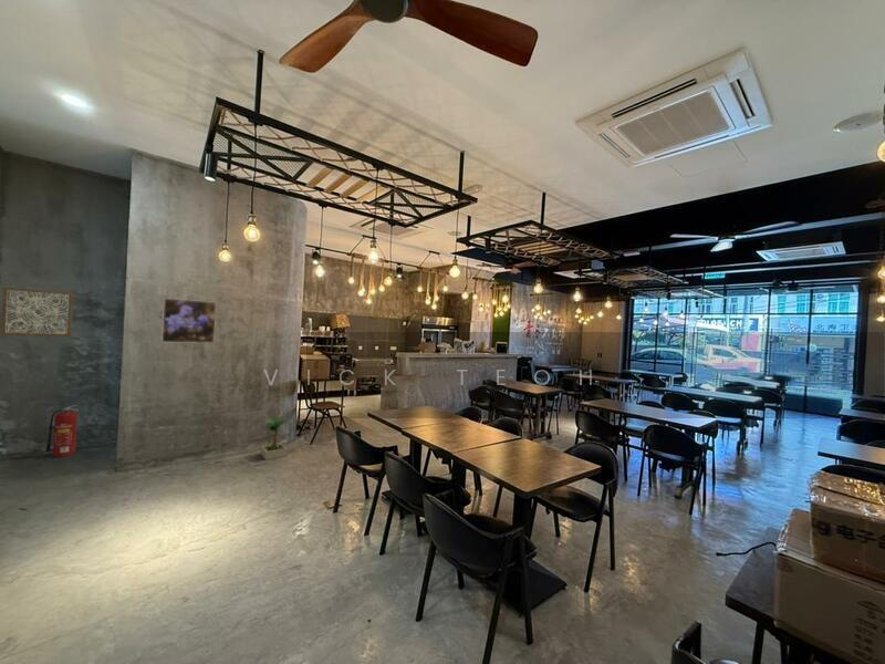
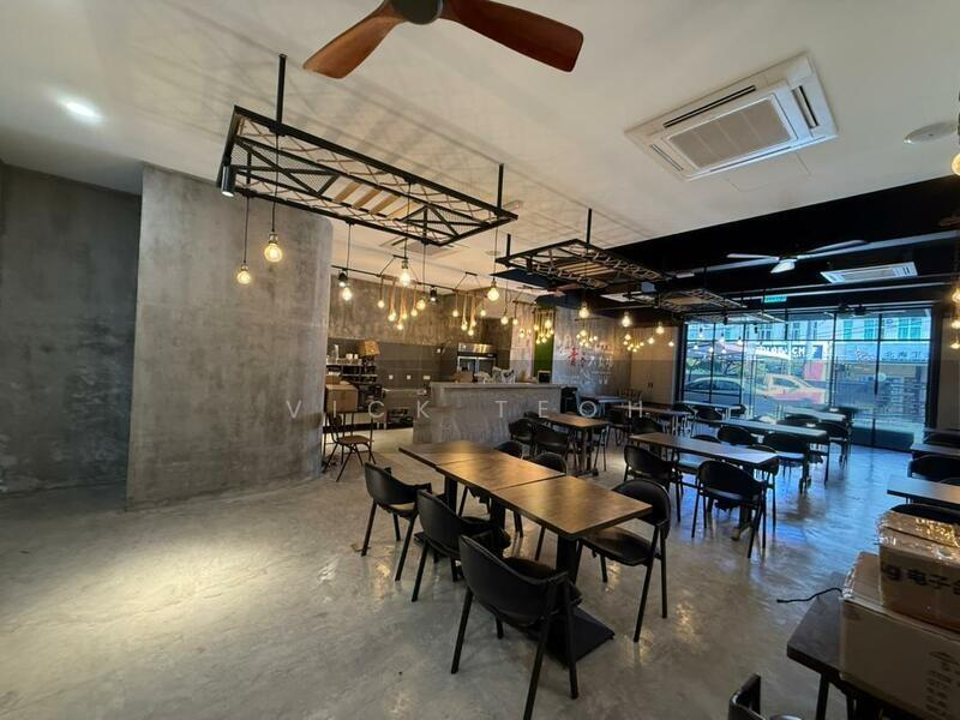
- potted plant (275, 435)
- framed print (189, 321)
- wall art (38, 314)
- fire extinguisher (62, 429)
